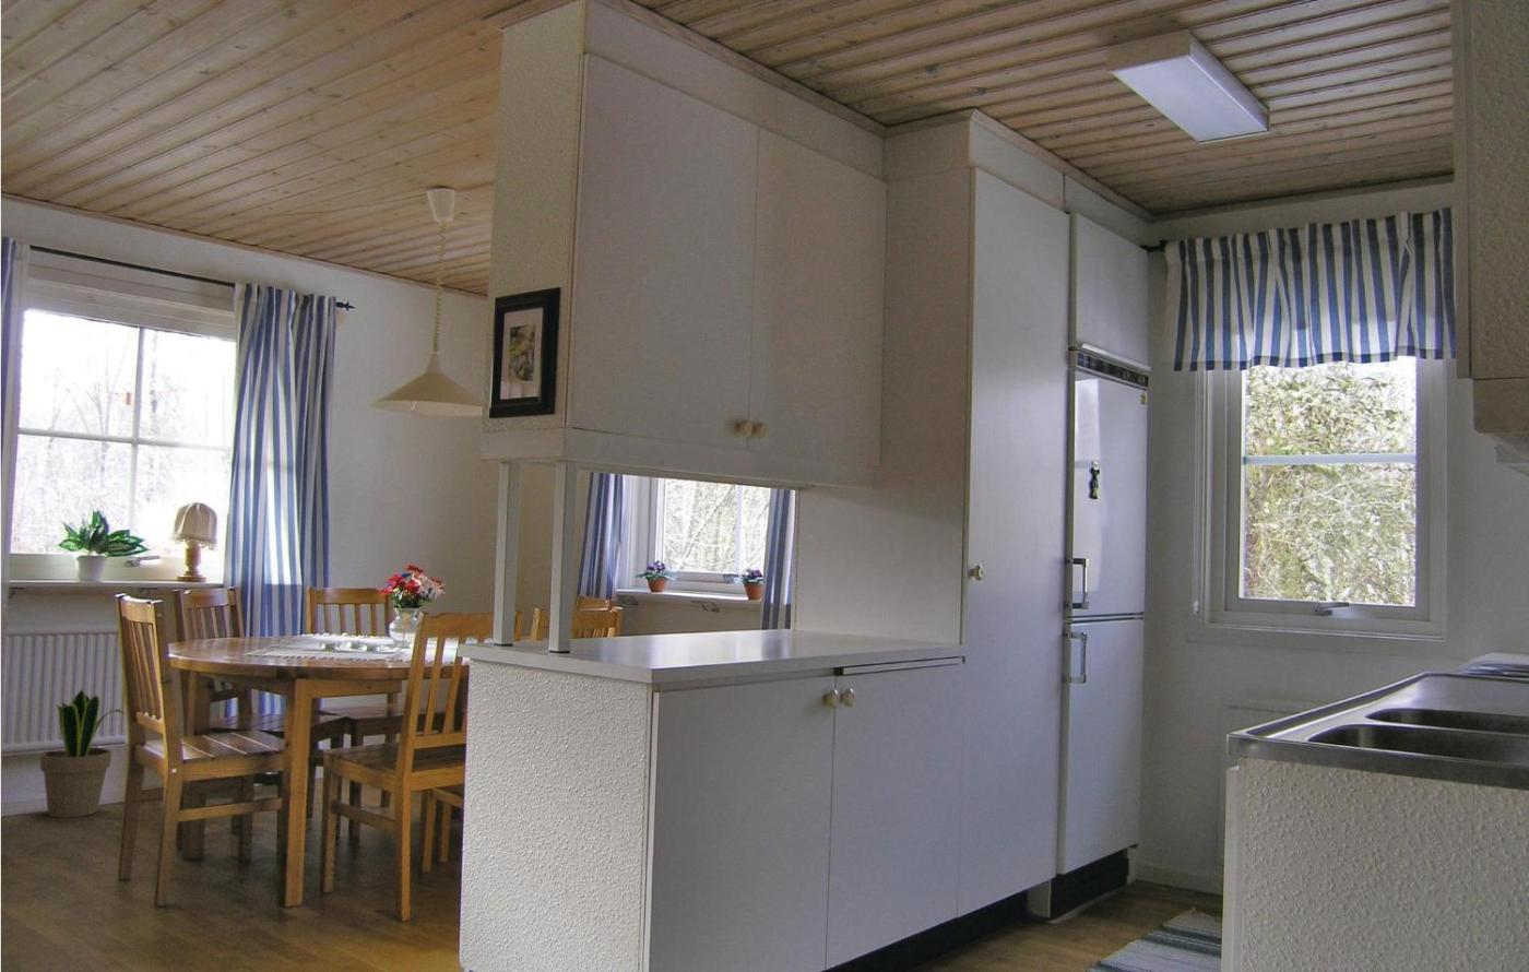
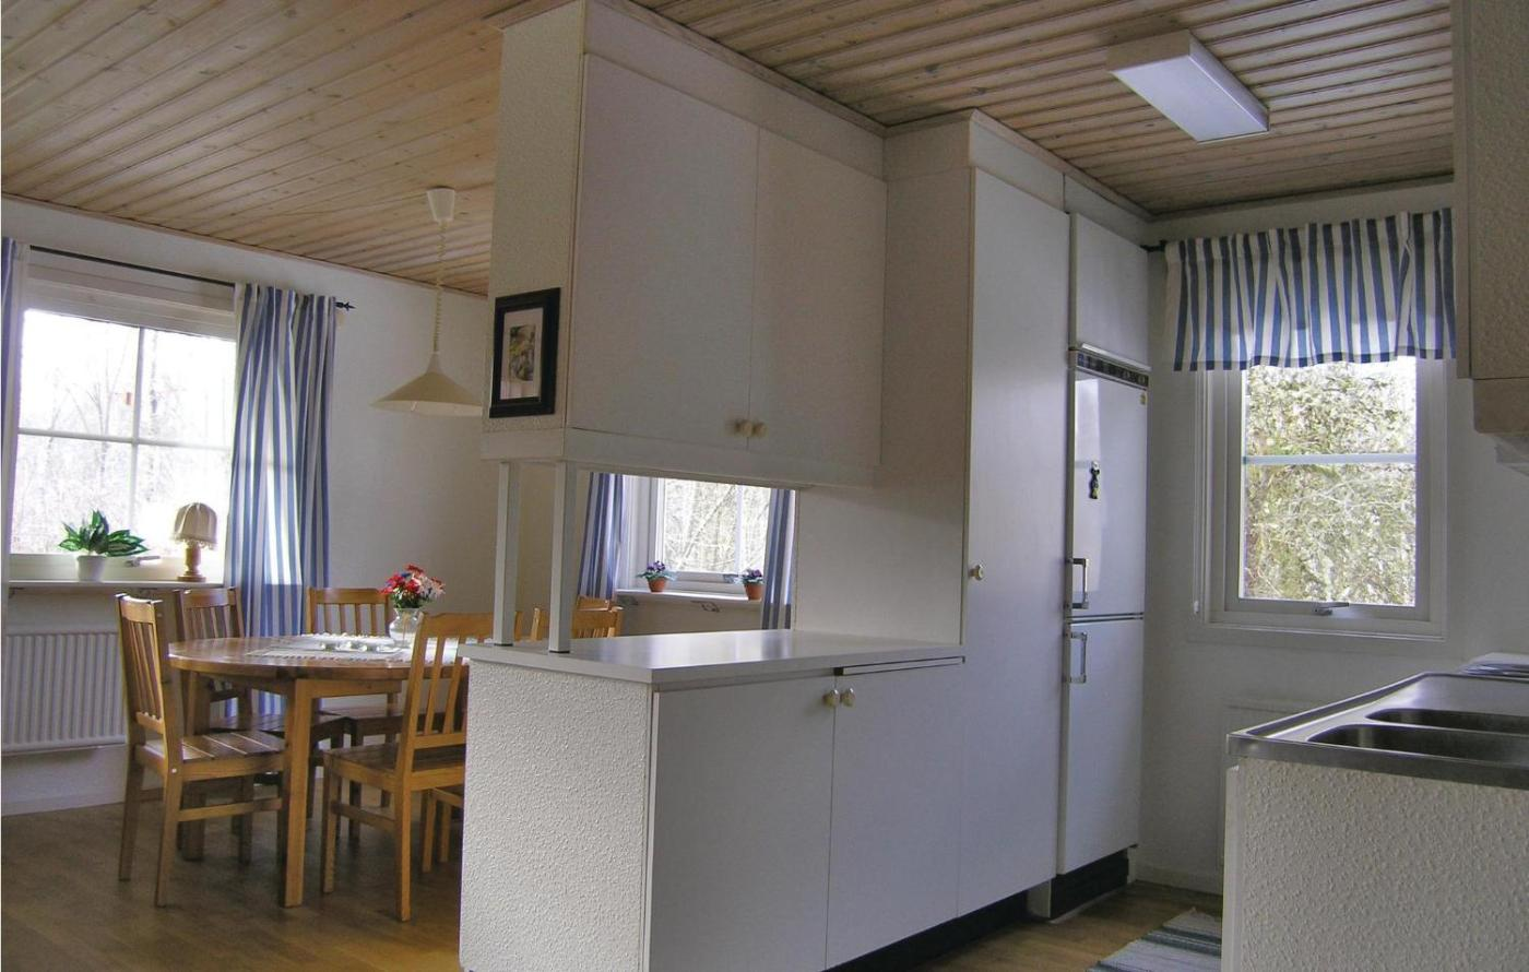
- potted plant (82, 750)
